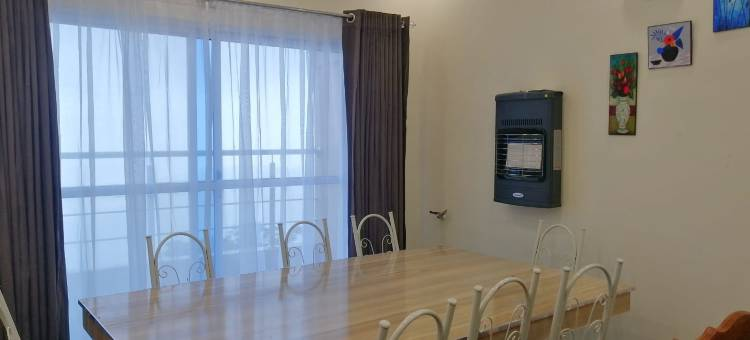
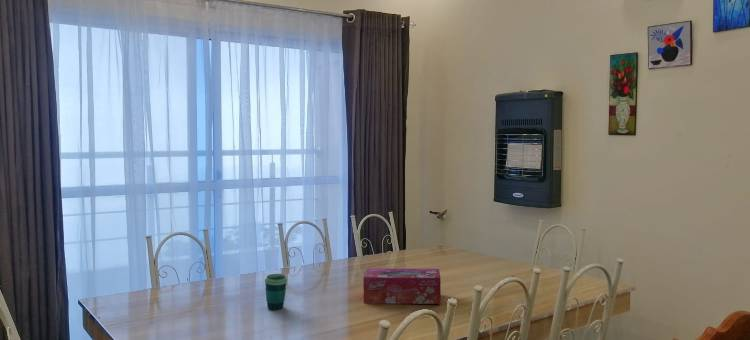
+ tissue box (402, 285)
+ cup (276, 291)
